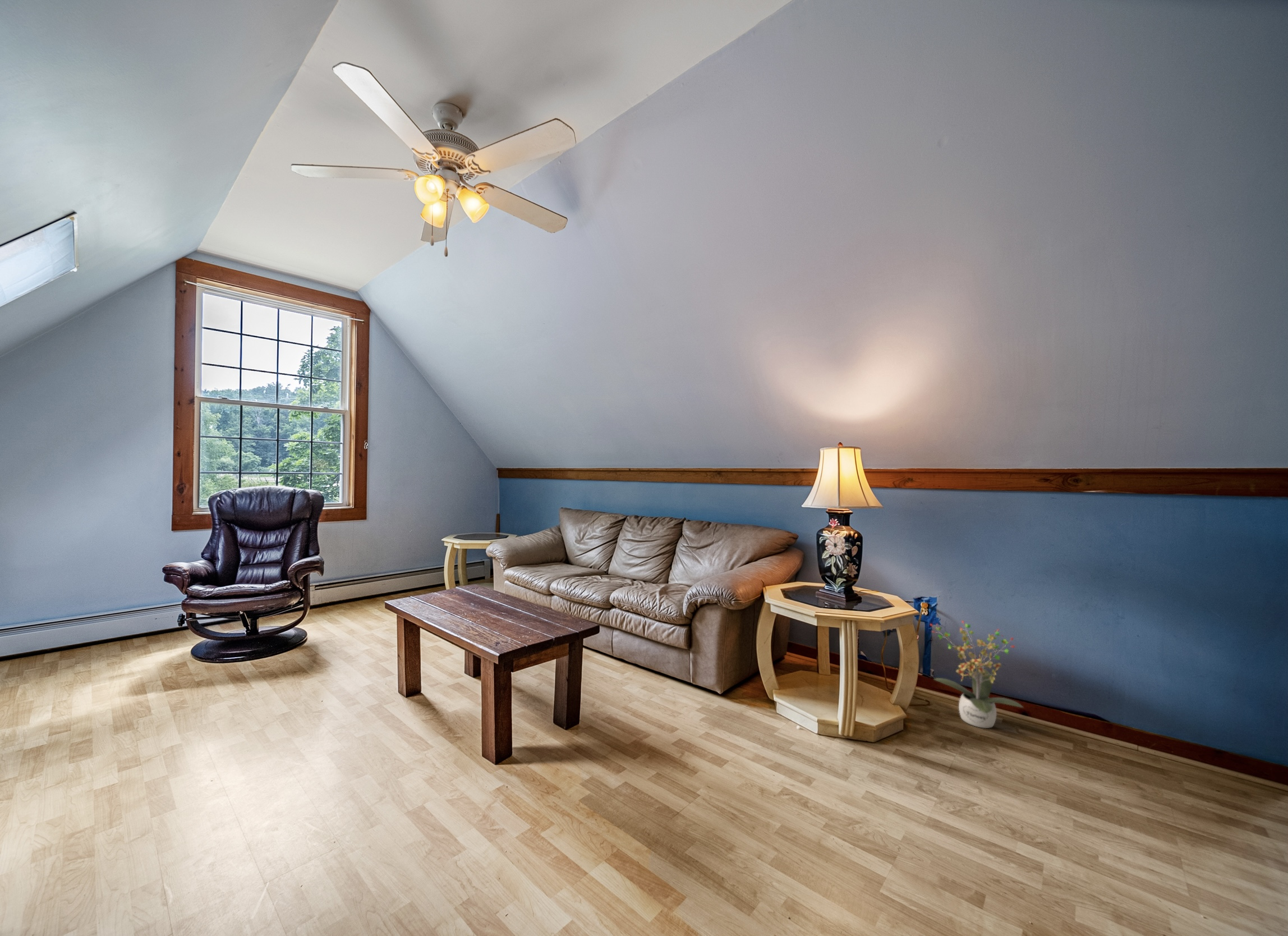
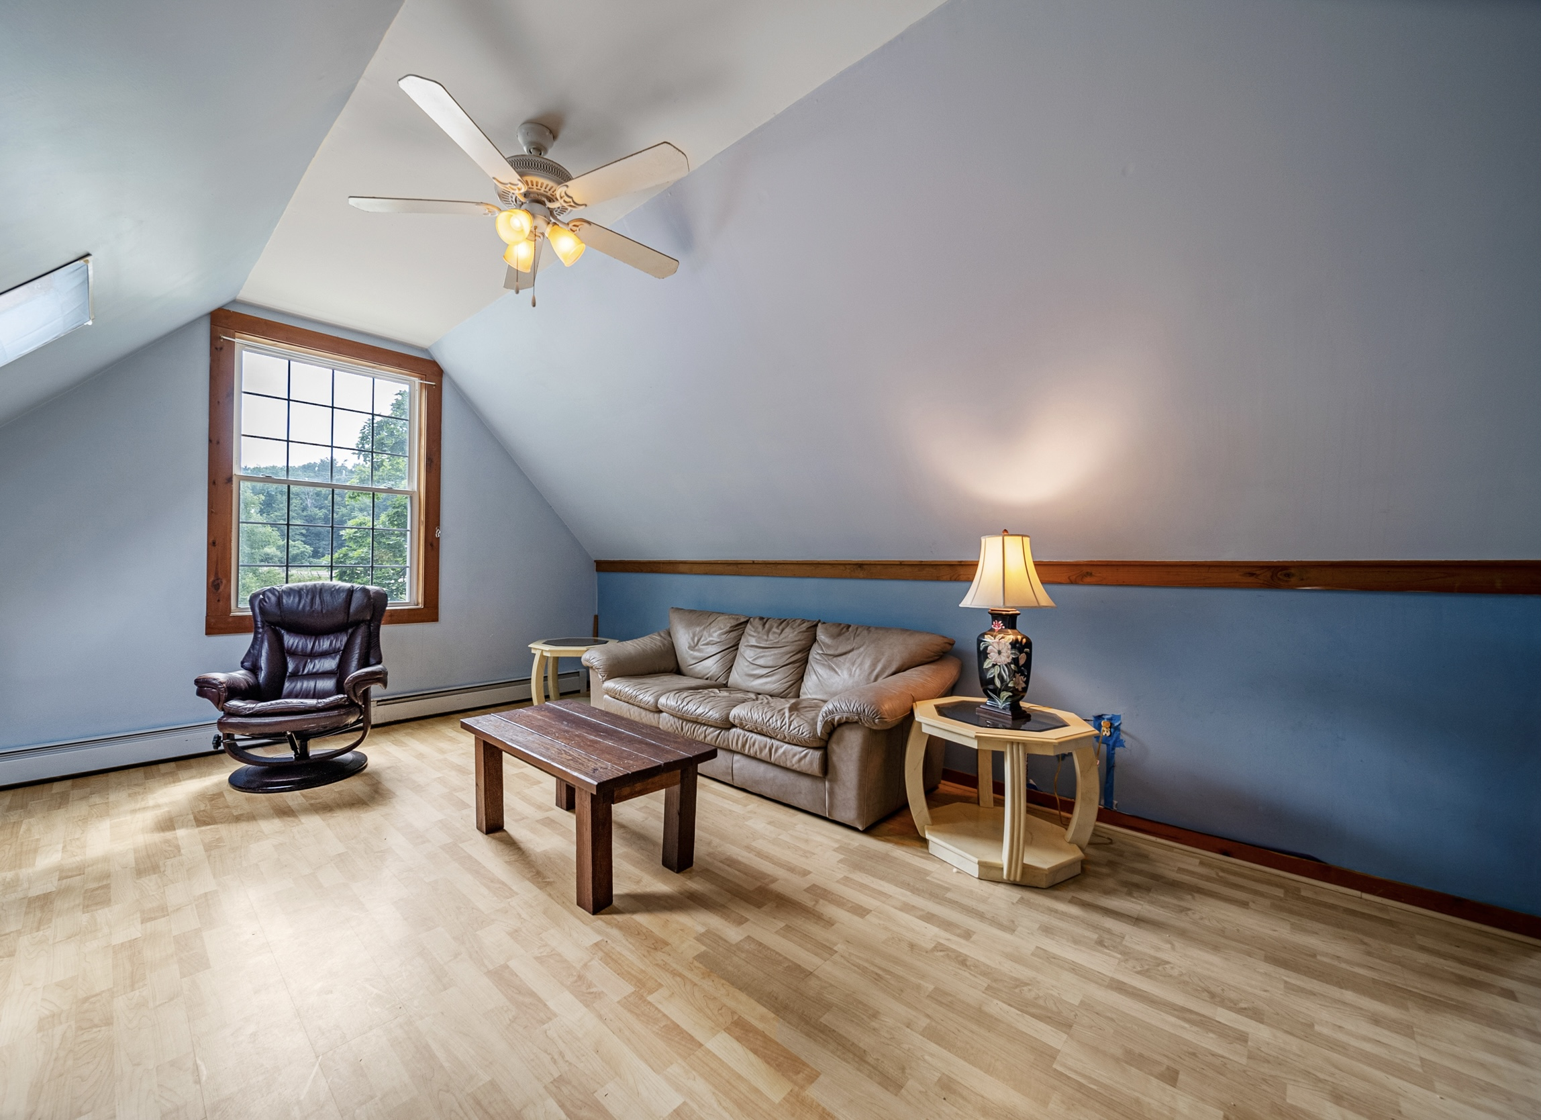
- potted plant (974, 674)
